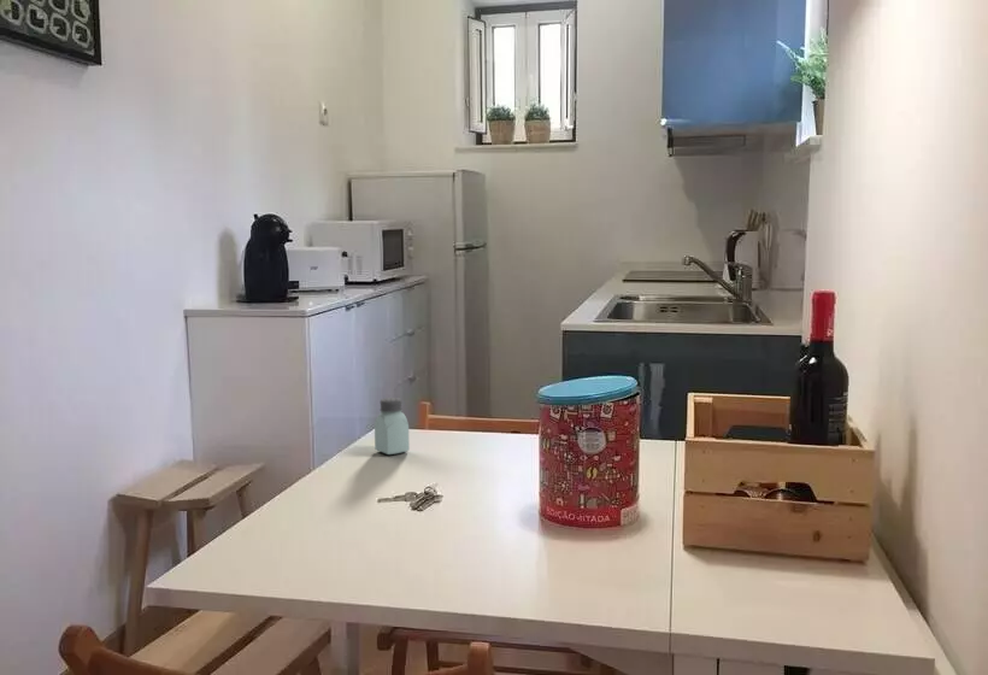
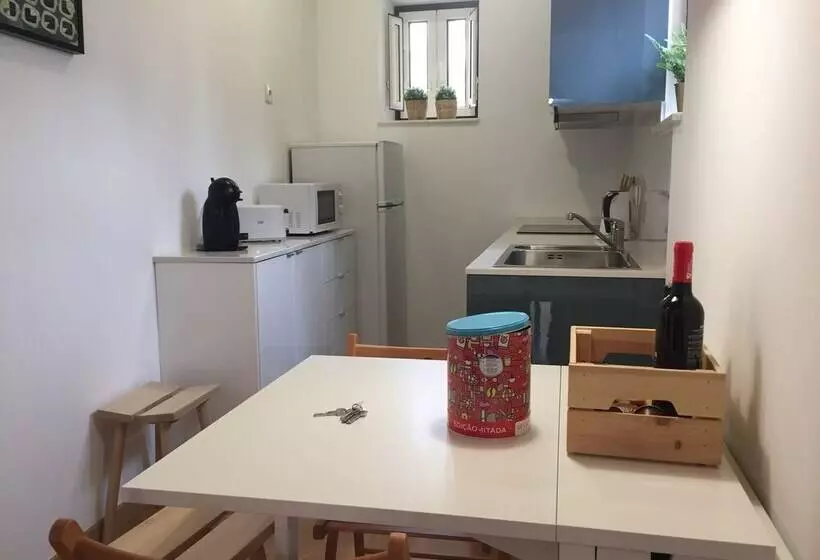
- saltshaker (390, 424)
